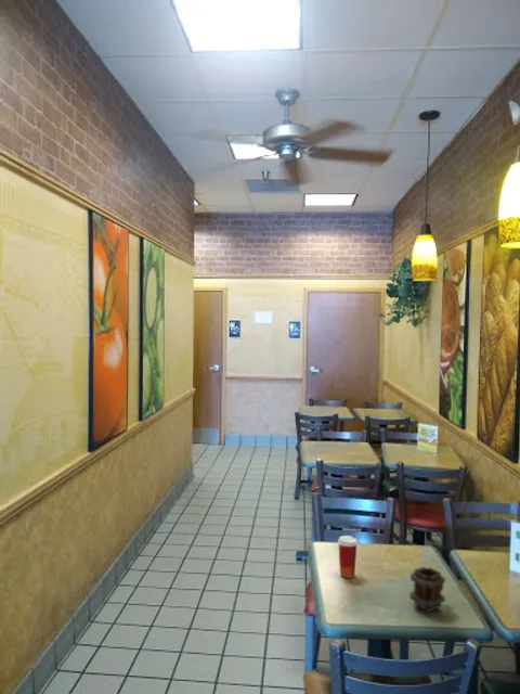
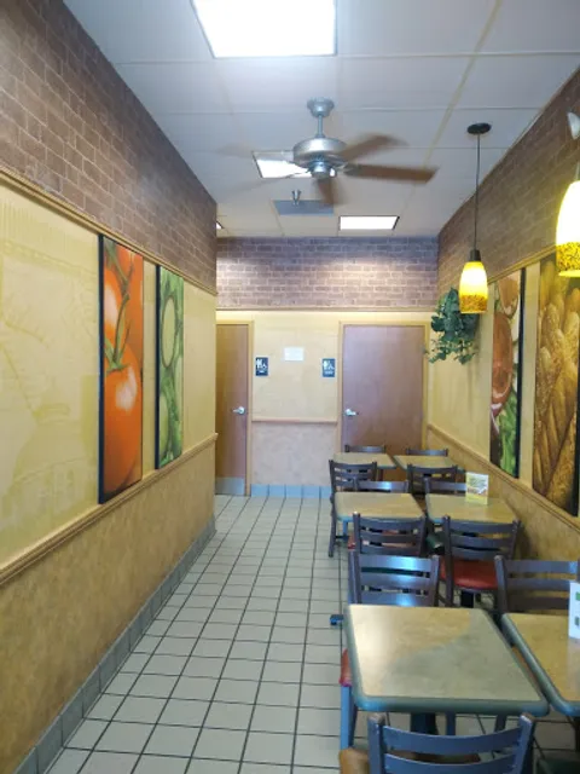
- mug (429, 589)
- paper cup (347, 556)
